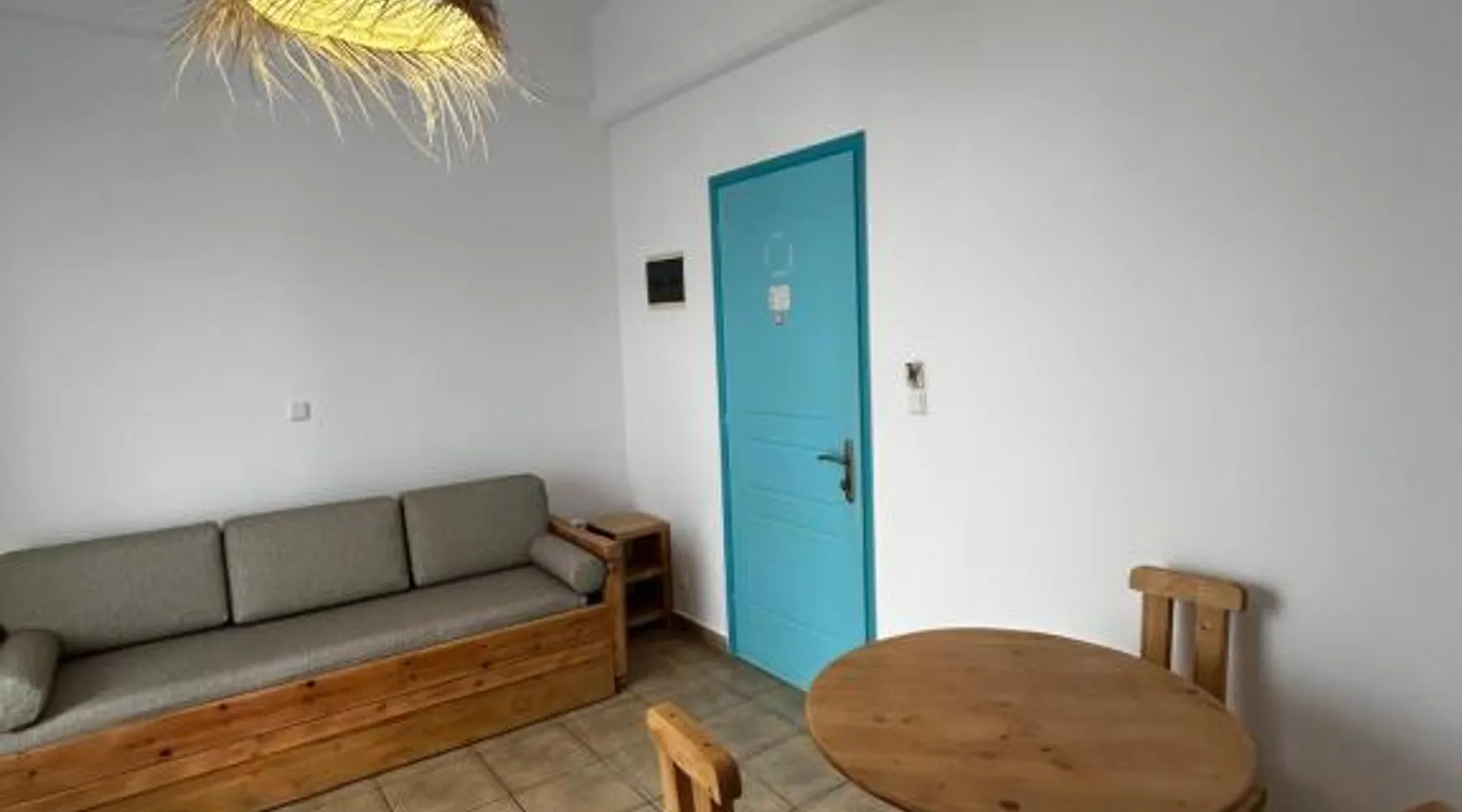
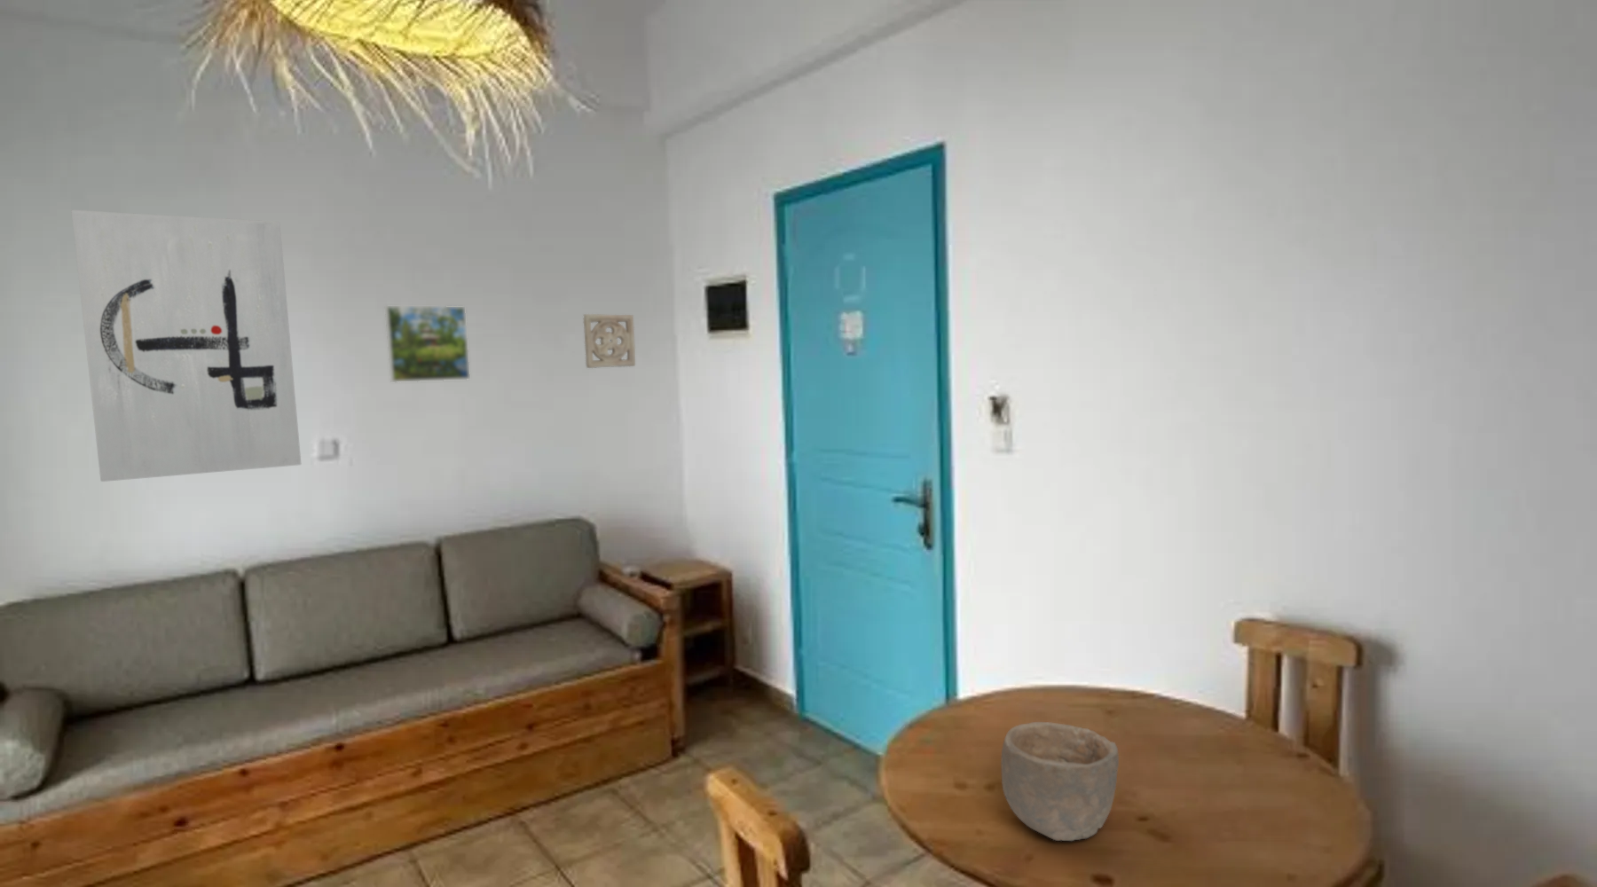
+ wall ornament (610, 342)
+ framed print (428, 343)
+ wall art (193, 346)
+ bowl (1058, 782)
